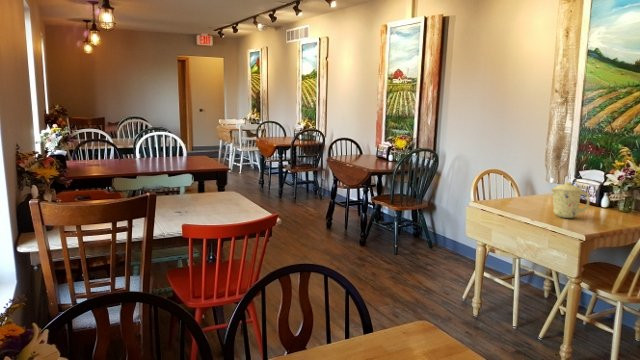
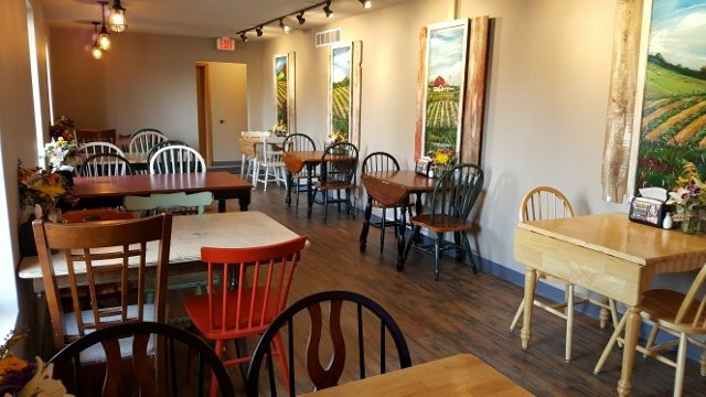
- mug (569, 199)
